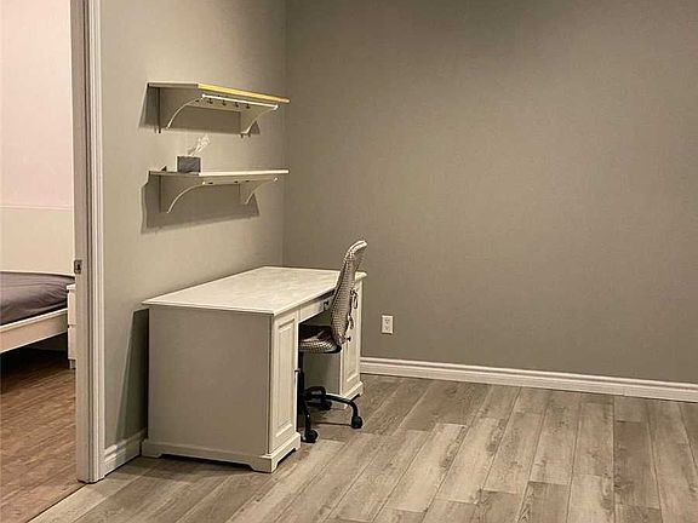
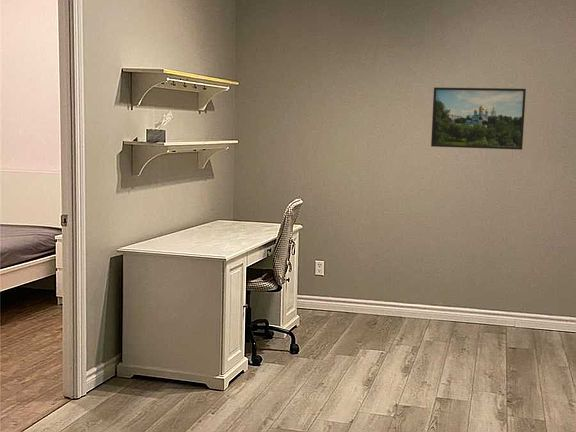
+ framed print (477, 118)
